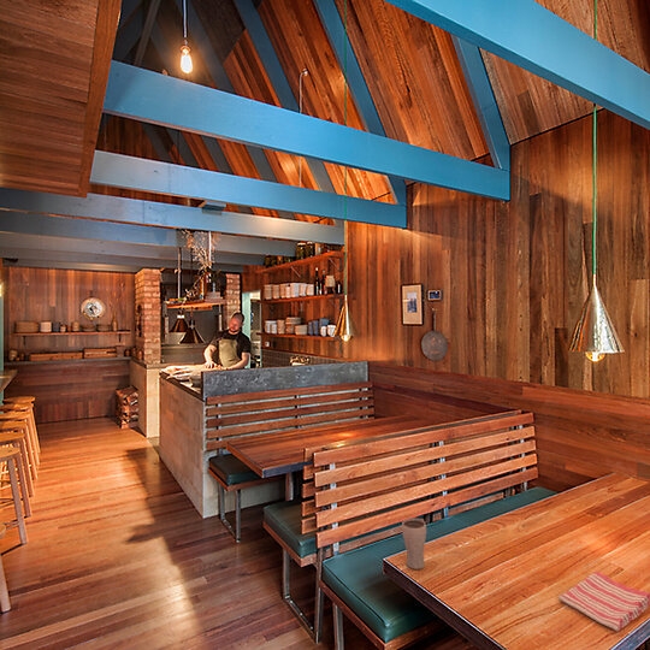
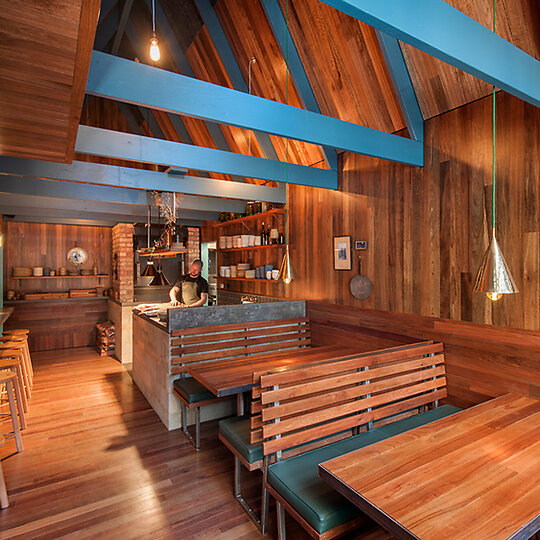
- drinking glass (414, 543)
- dish towel (604, 597)
